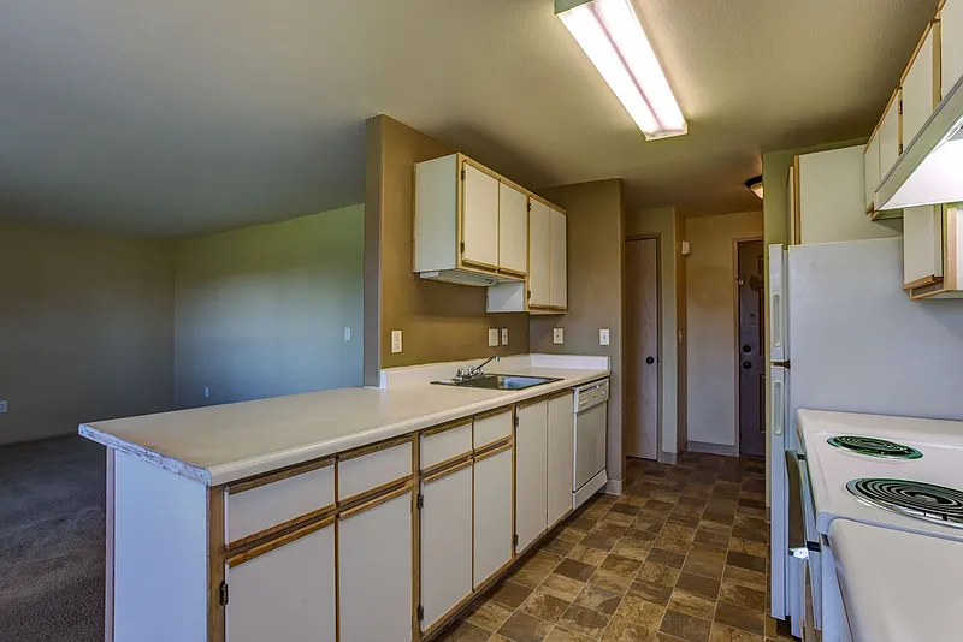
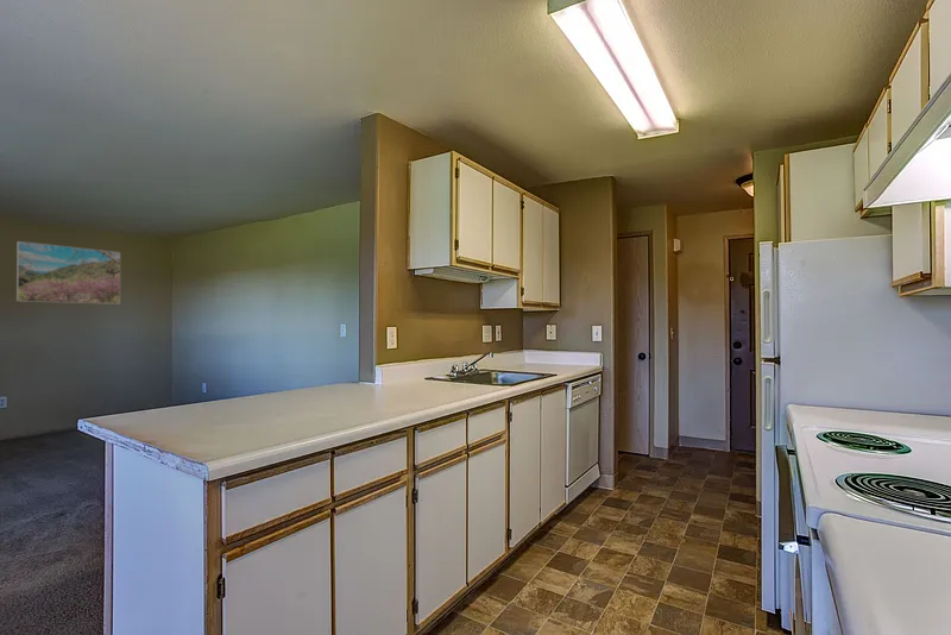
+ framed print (71, 275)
